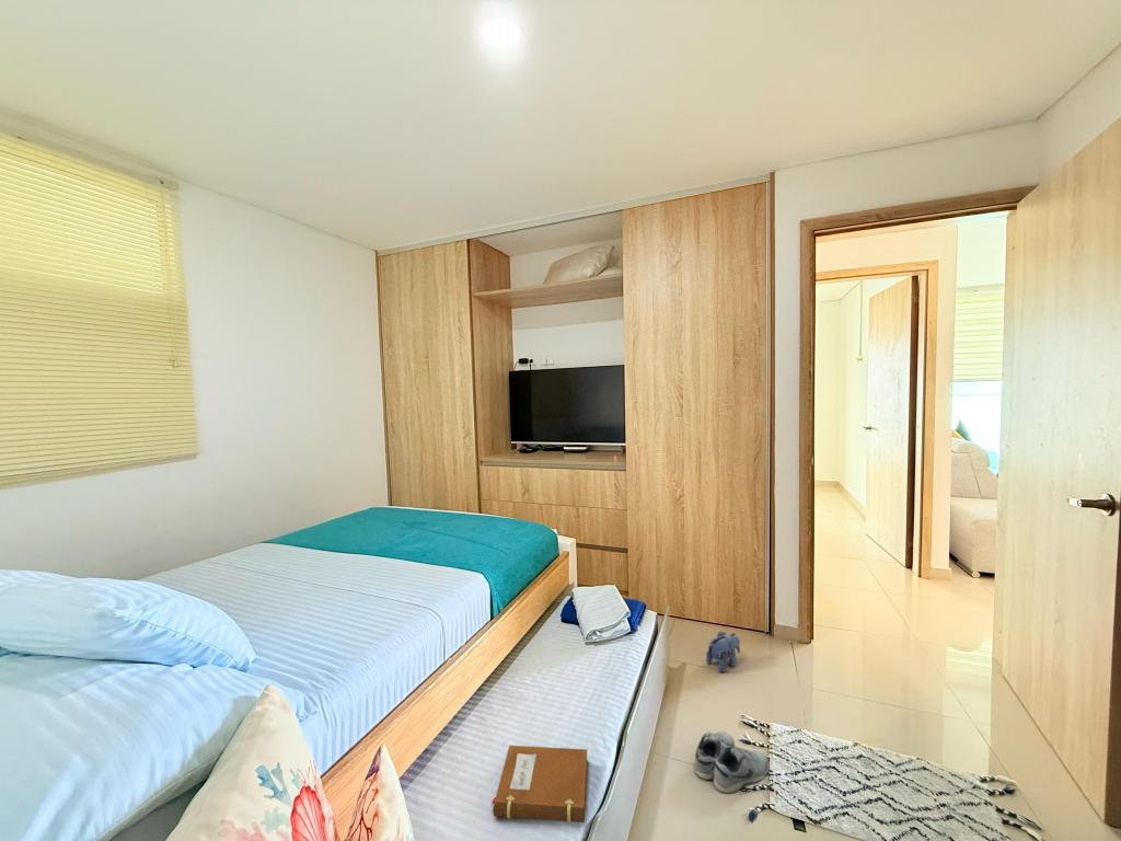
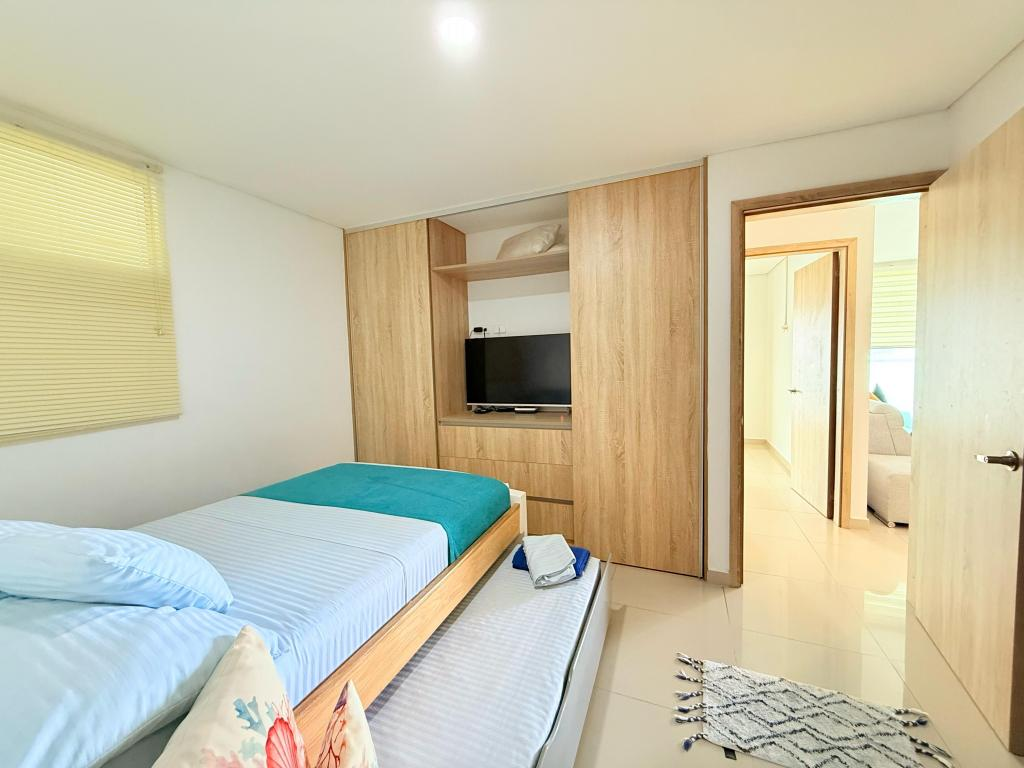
- shoe (729, 749)
- notebook (541, 781)
- plush toy (724, 649)
